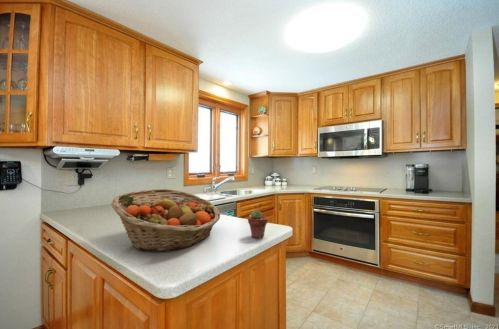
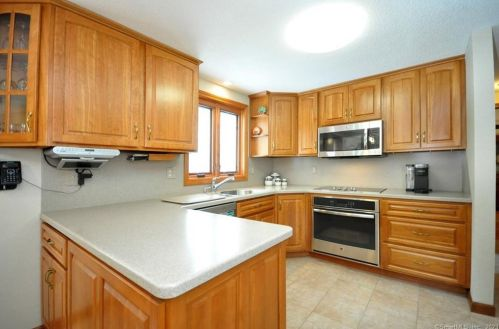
- potted succulent (257, 223)
- fruit basket (171, 214)
